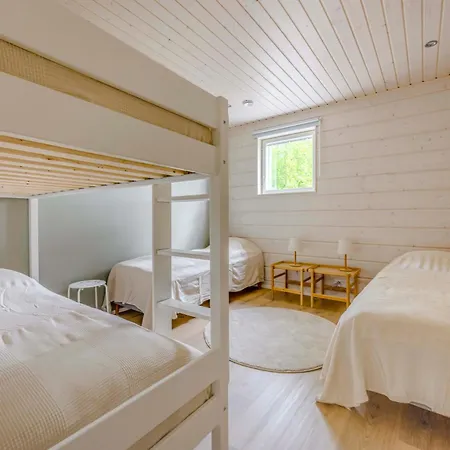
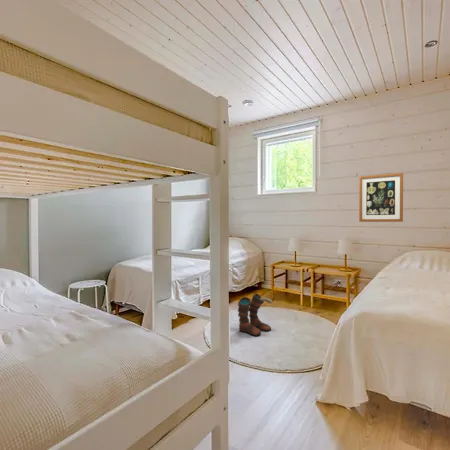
+ wall art (380, 198)
+ boots (256, 311)
